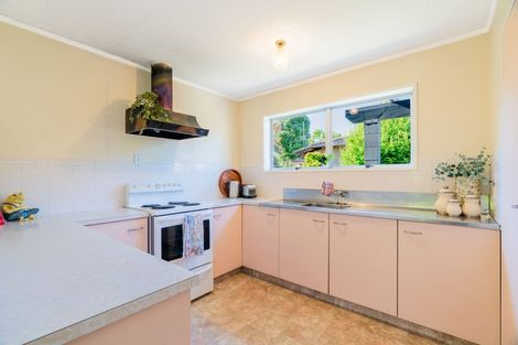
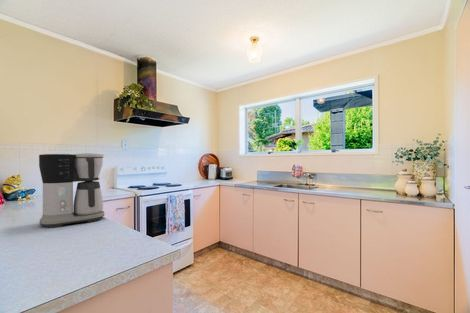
+ coffee maker (72, 187)
